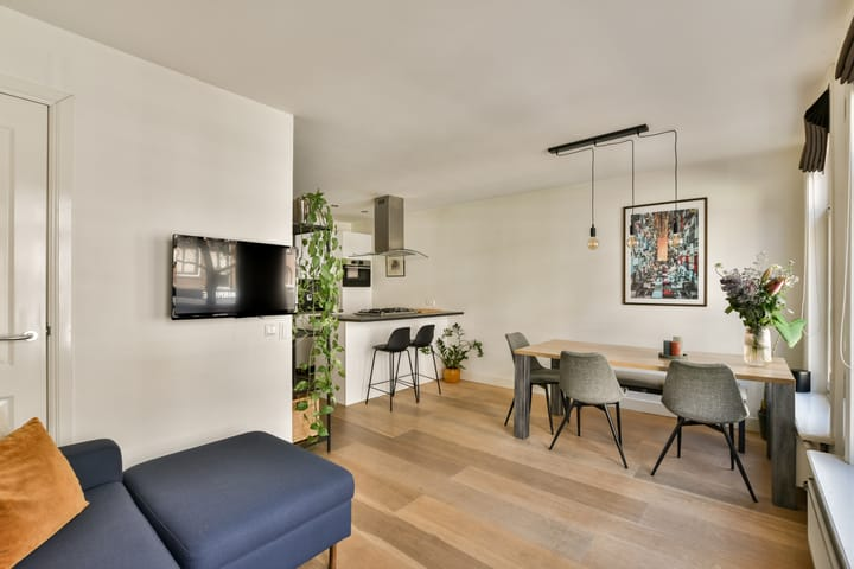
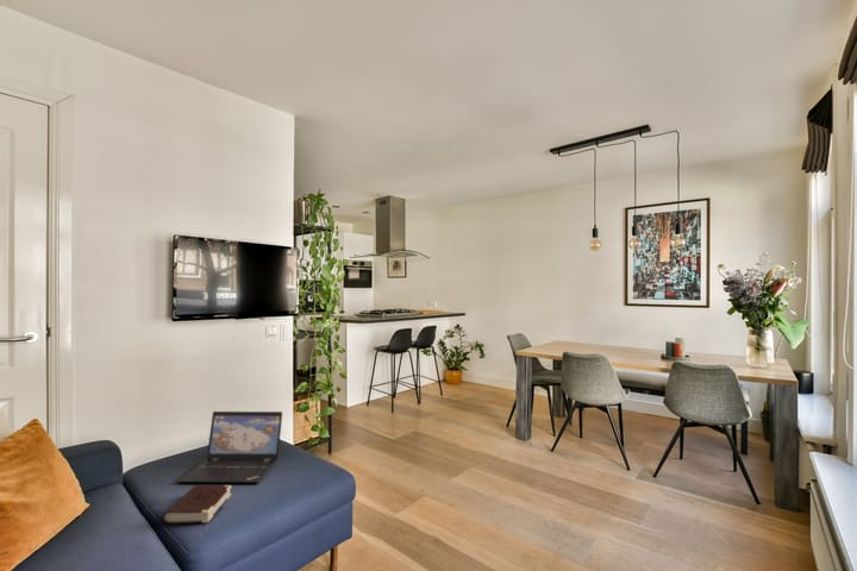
+ book (199, 502)
+ laptop (233, 445)
